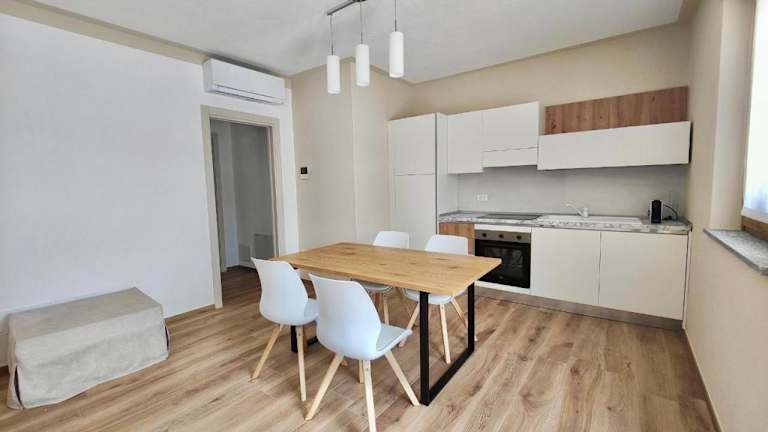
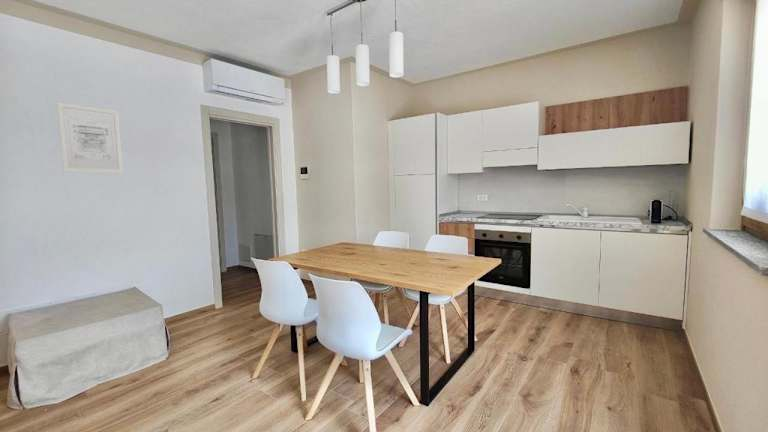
+ wall art (92, 139)
